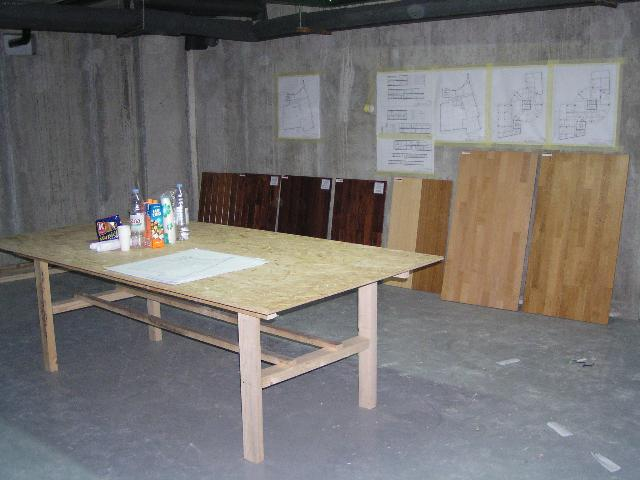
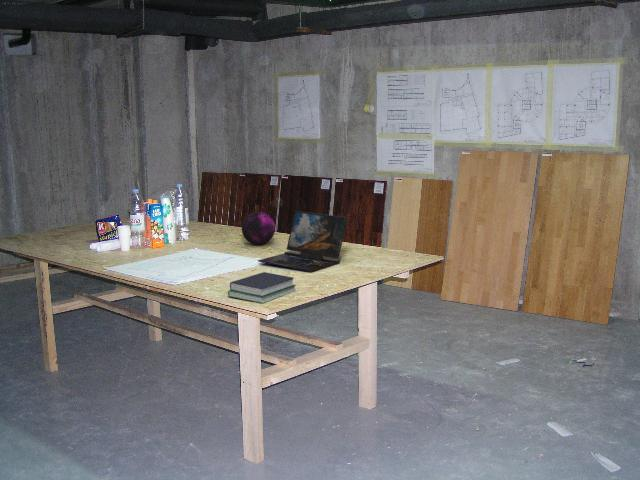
+ book (262, 286)
+ laptop (302, 240)
+ decorative orb (258, 228)
